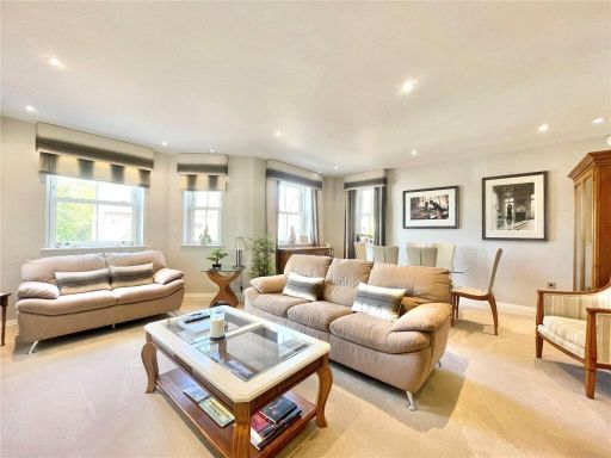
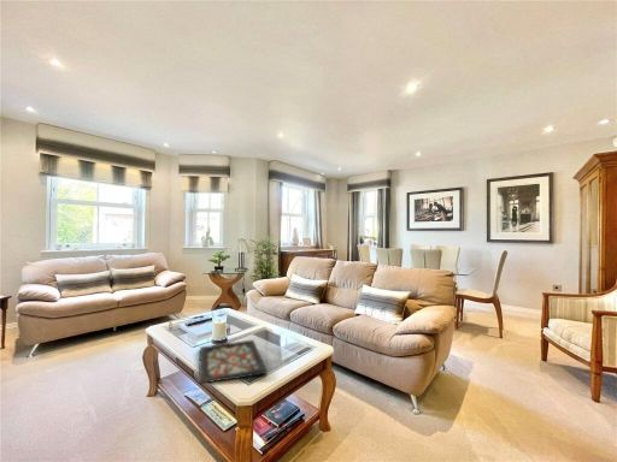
+ decorative tray (230, 359)
